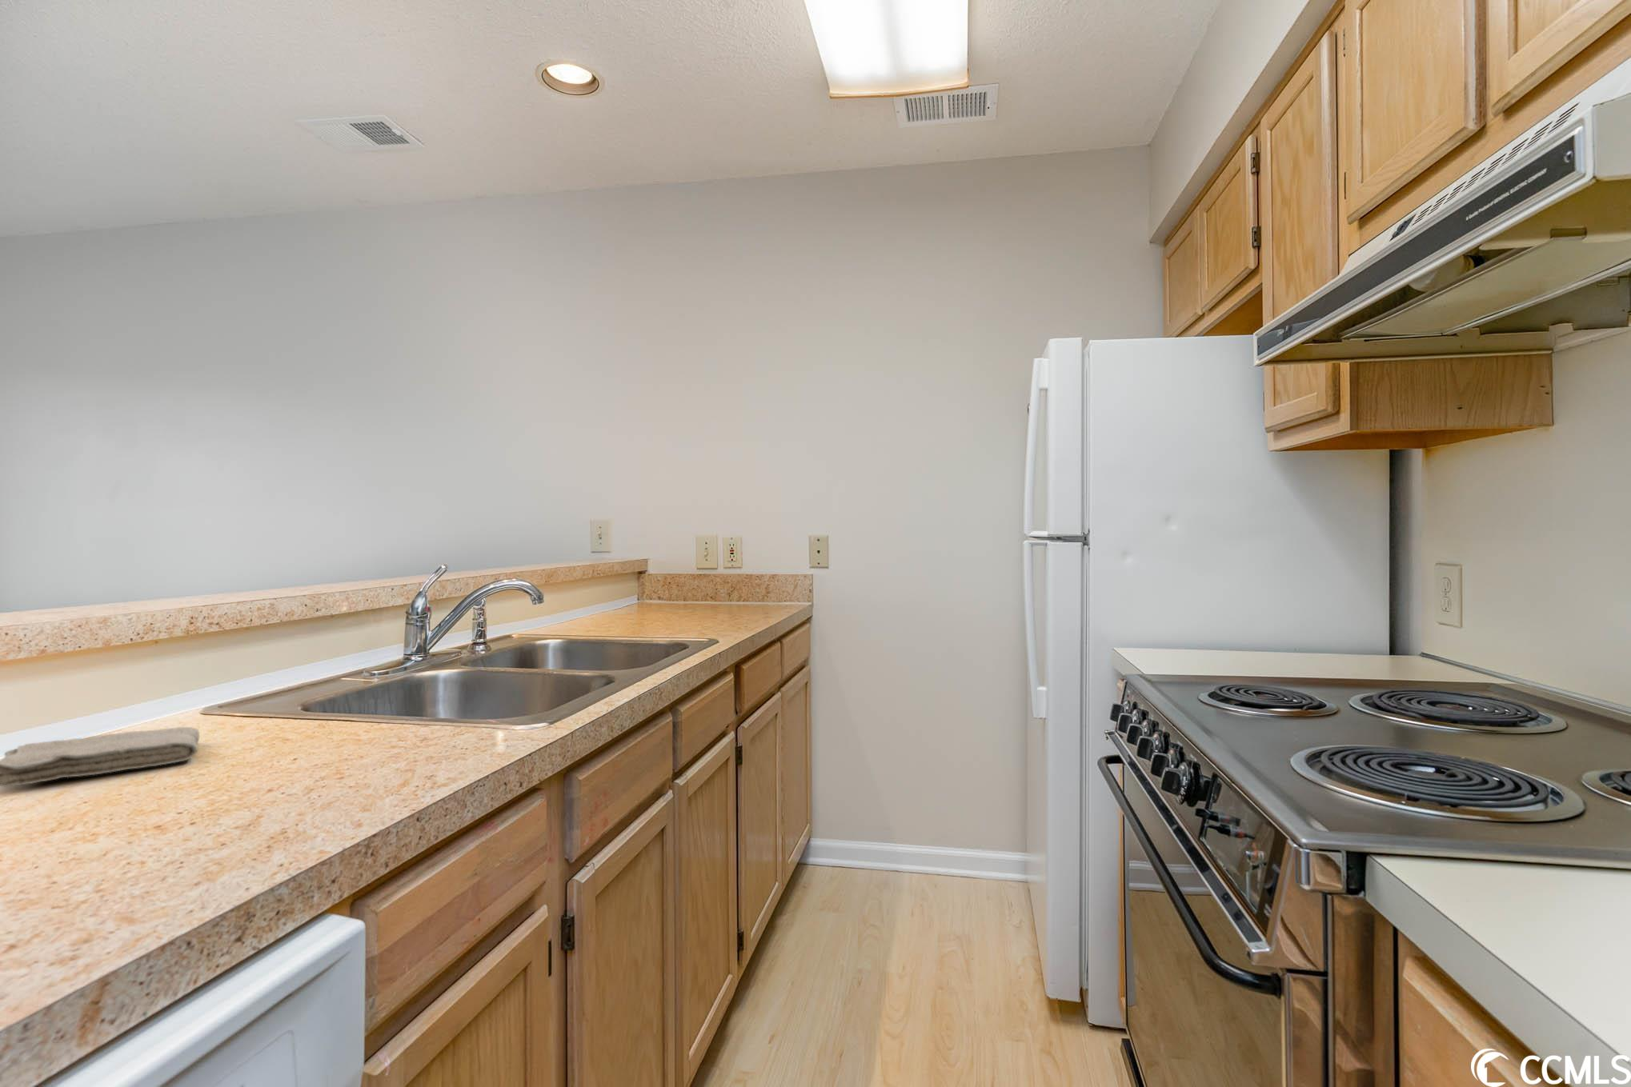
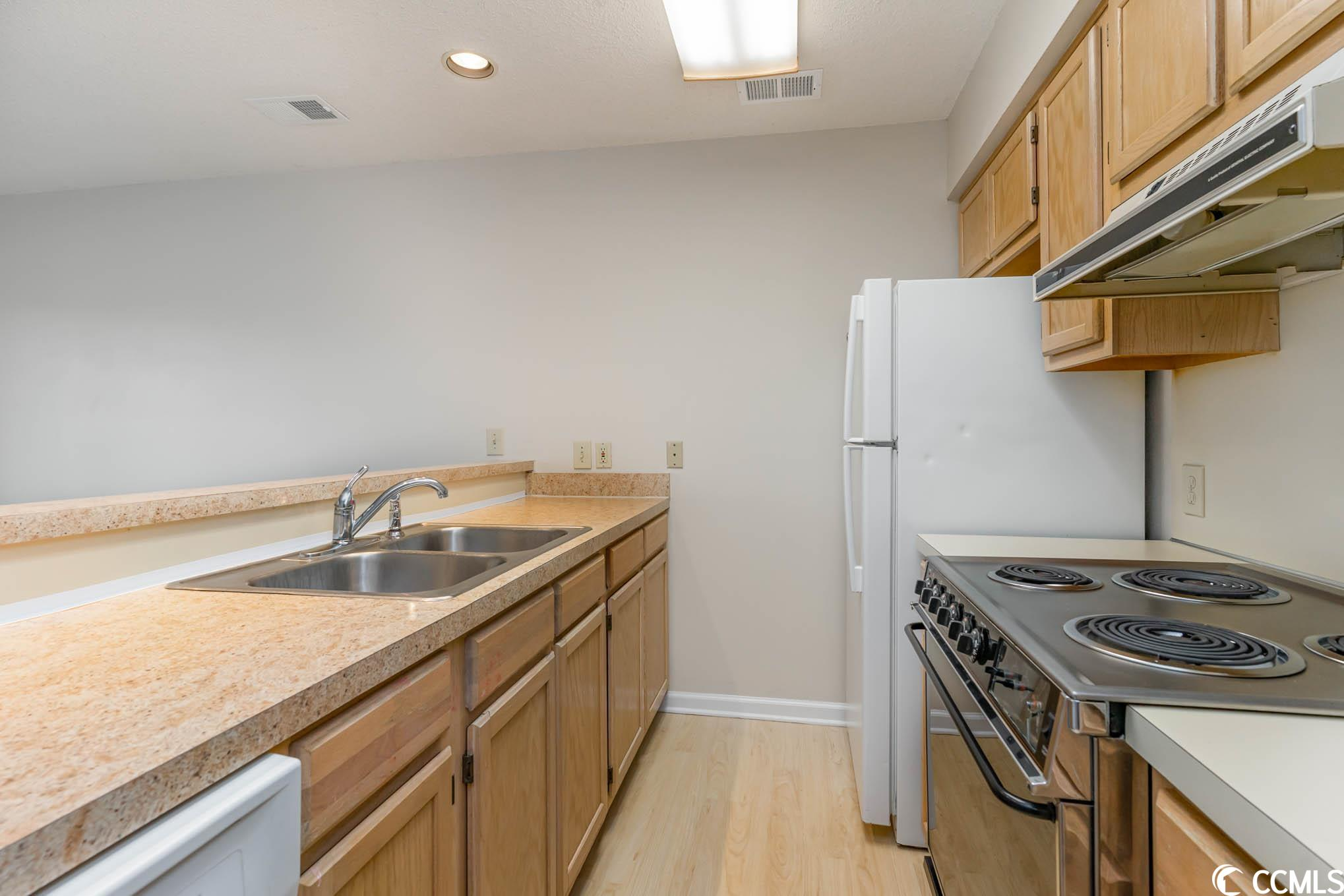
- washcloth (103, 752)
